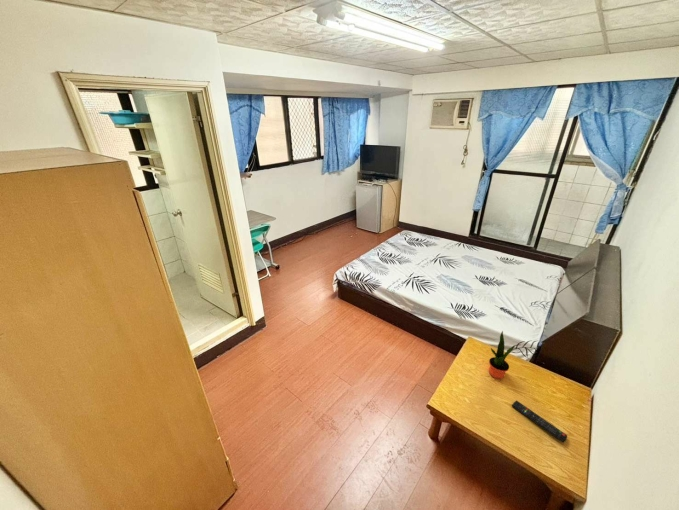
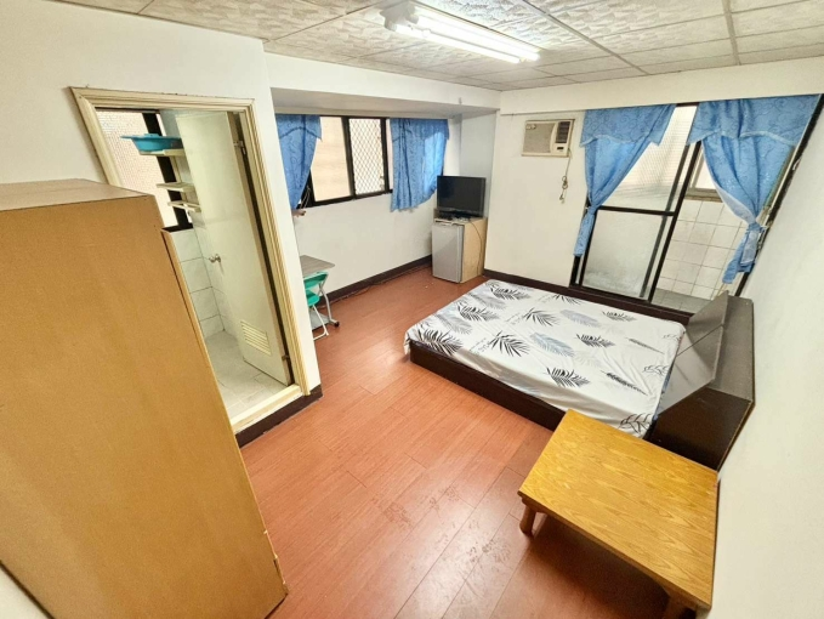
- potted plant (499, 355)
- remote control (538, 420)
